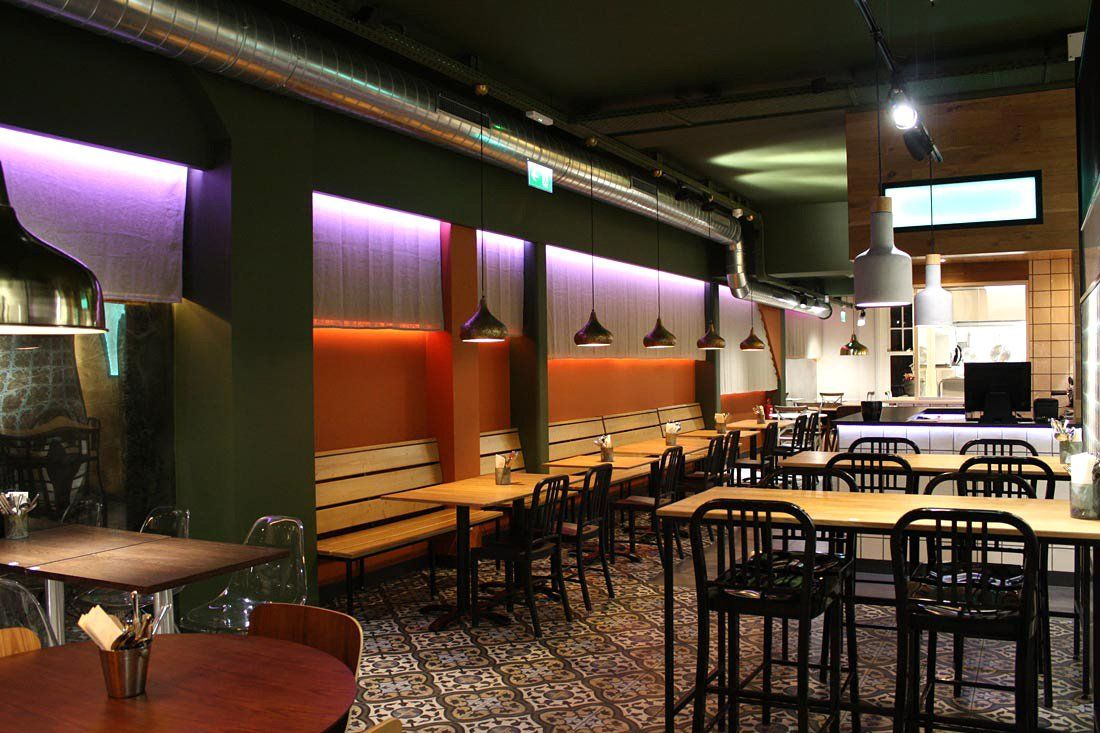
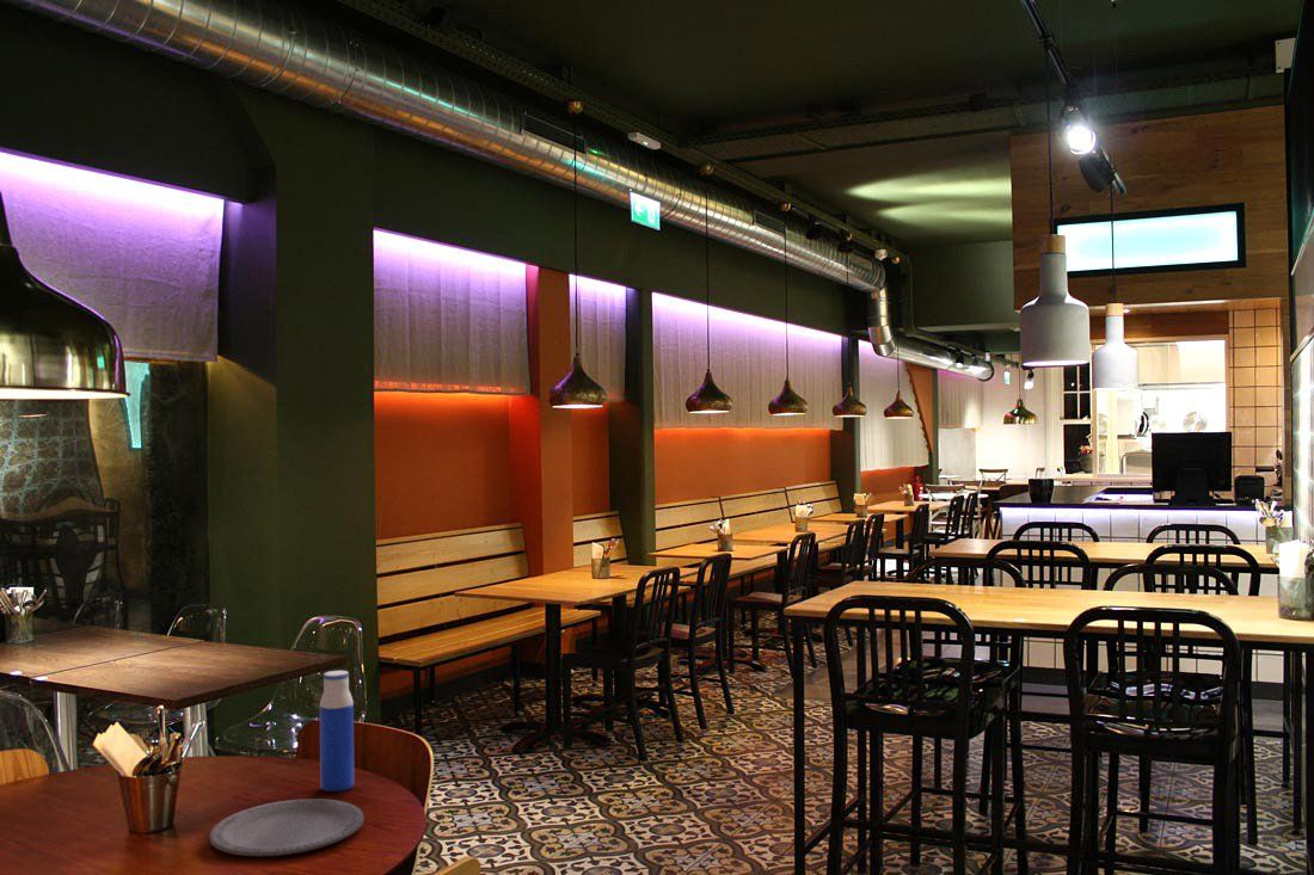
+ plate (288, 827)
+ water bottle (336, 729)
